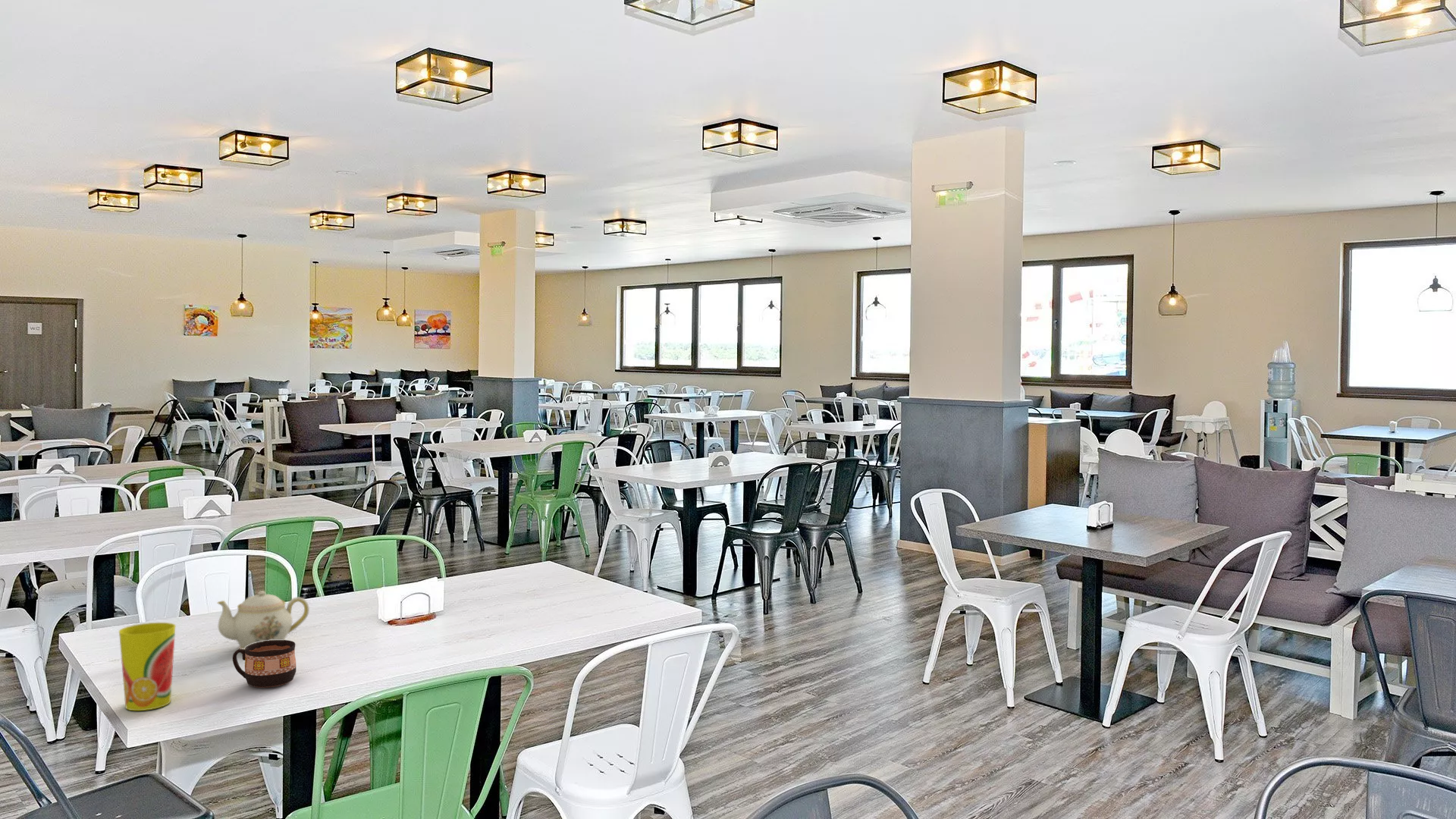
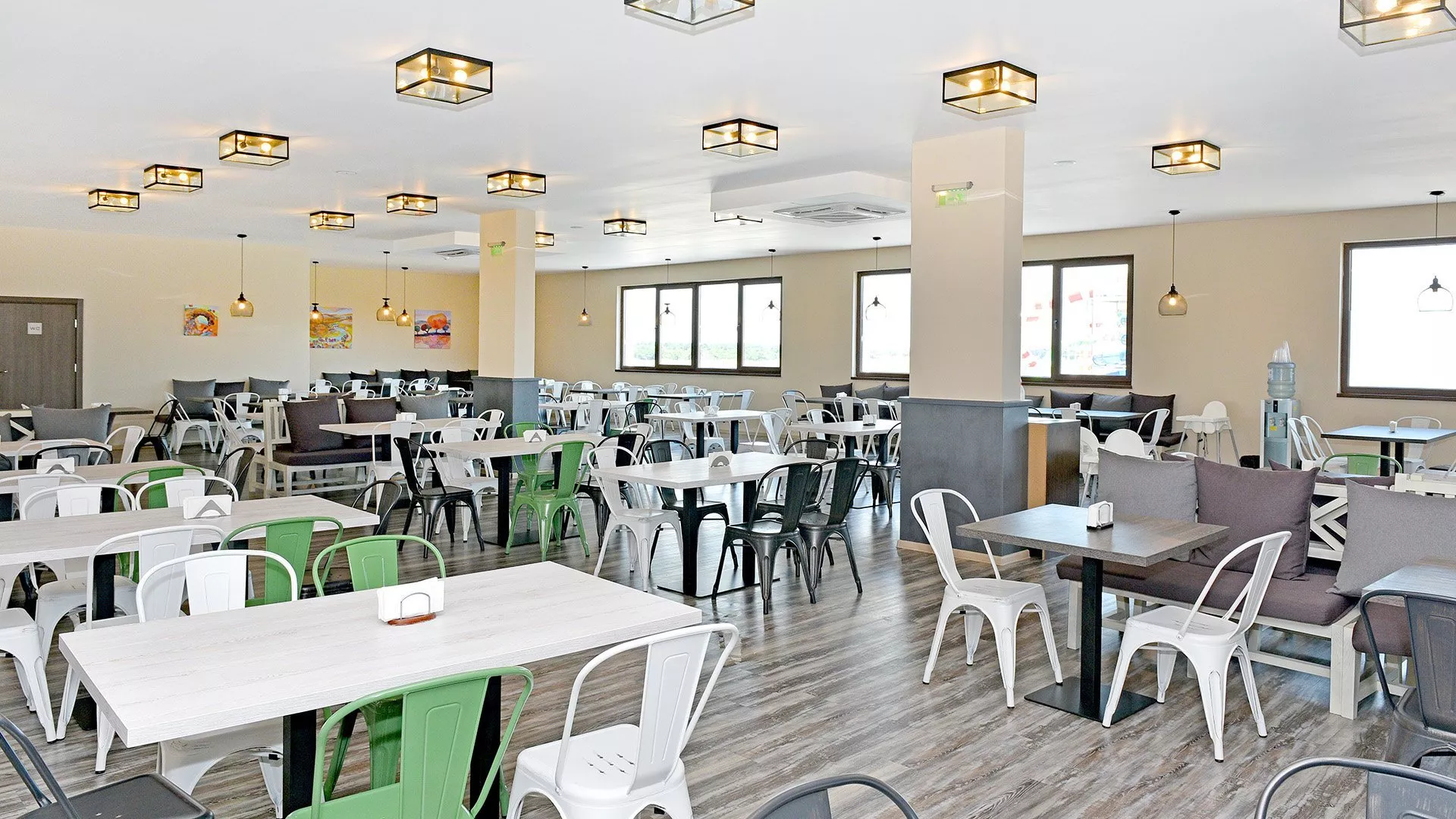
- teapot (264, 618)
- cup (268, 664)
- cup (148, 666)
